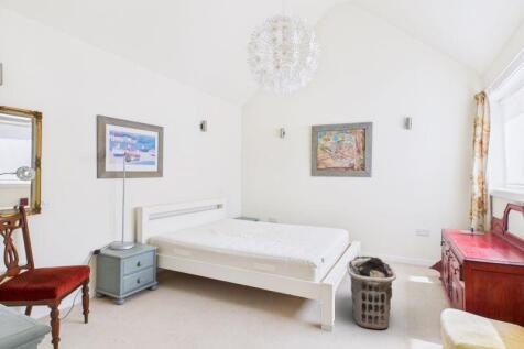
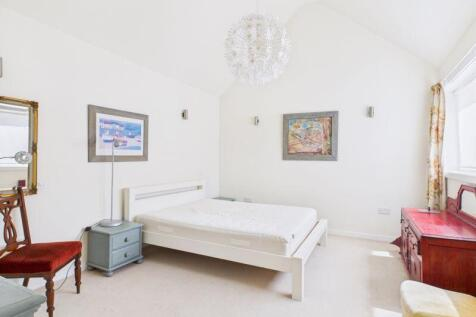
- clothes hamper (370, 287)
